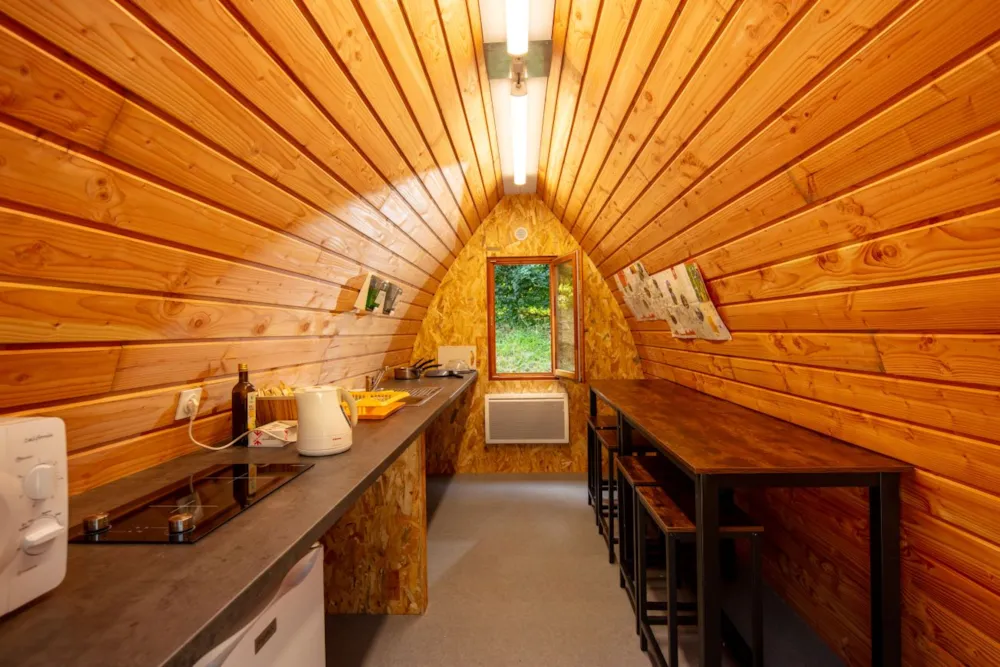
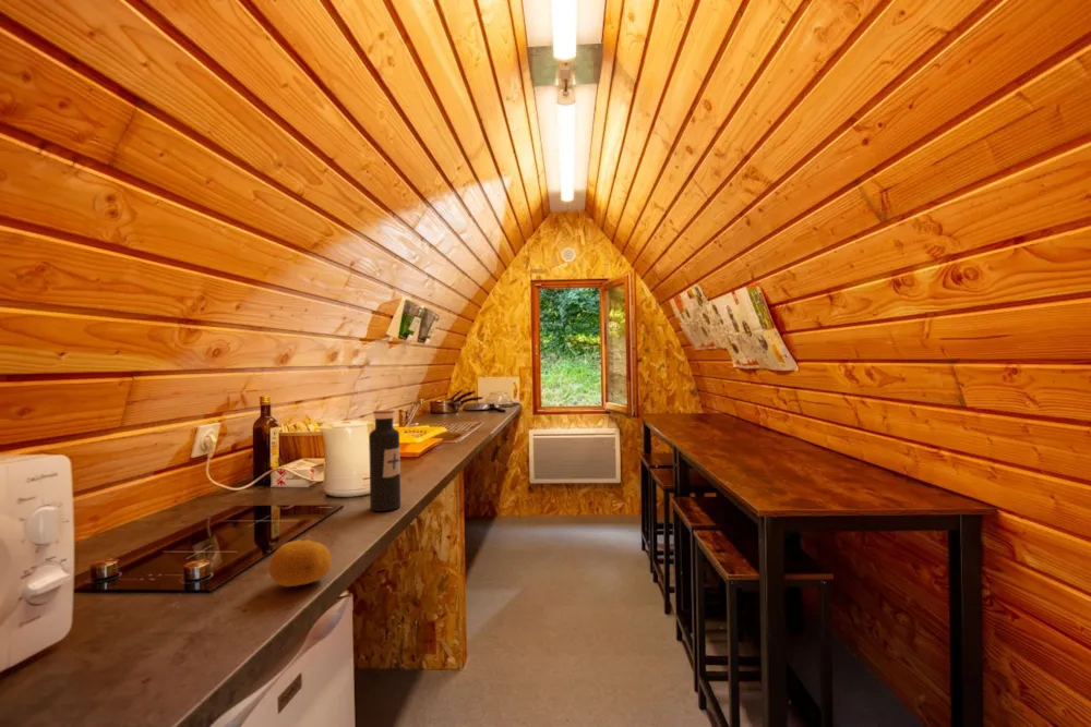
+ fruit (300, 561)
+ water bottle (384, 459)
